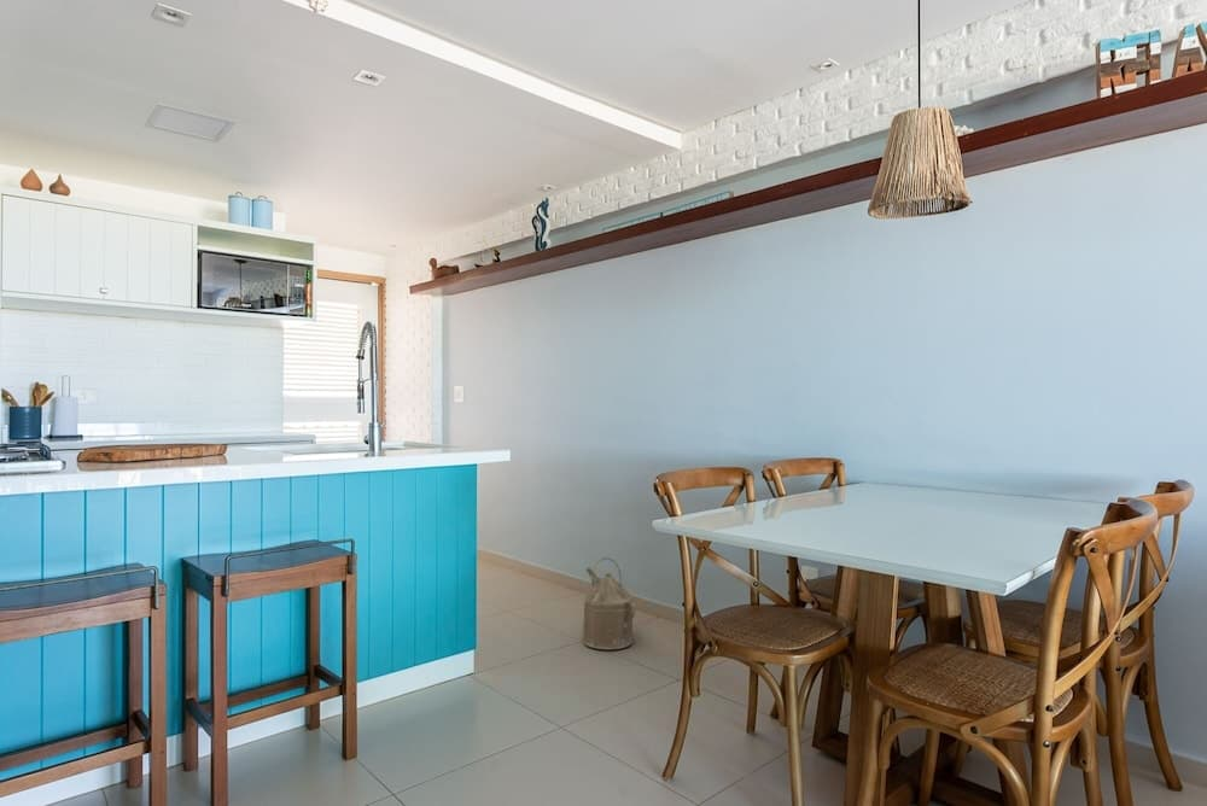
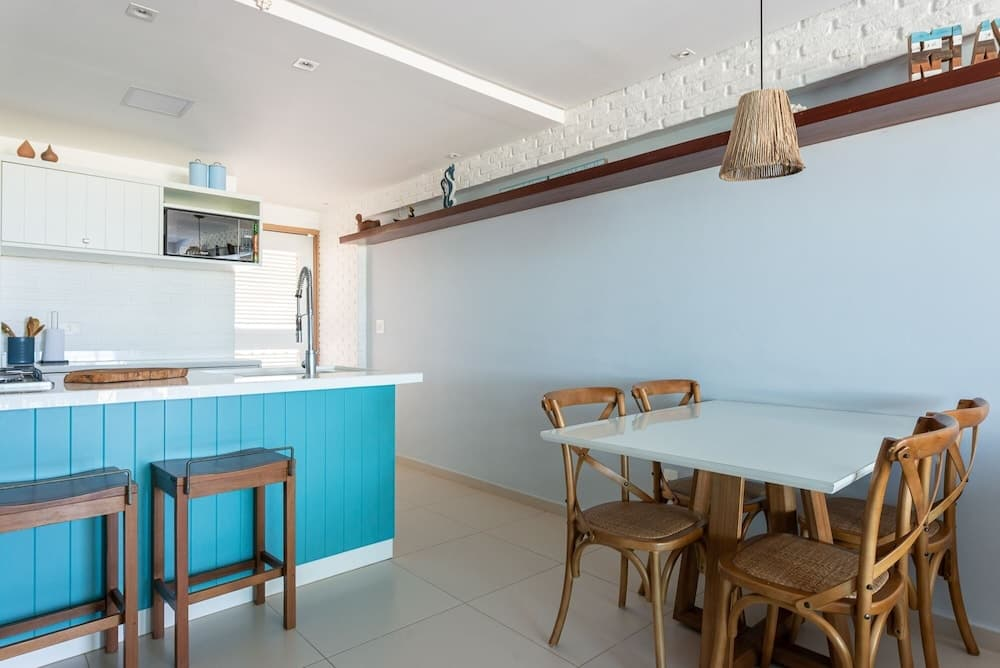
- watering can (610, 601)
